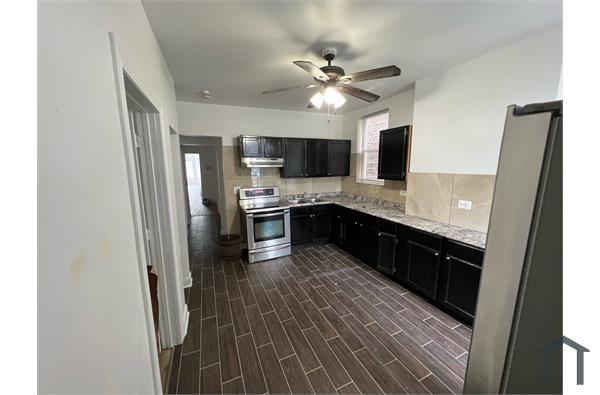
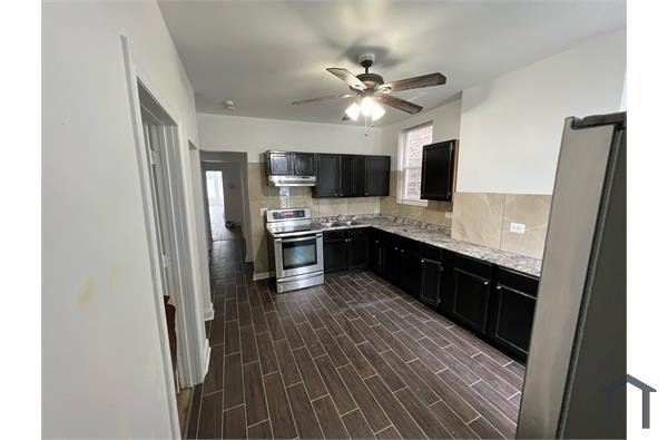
- bucket (230, 244)
